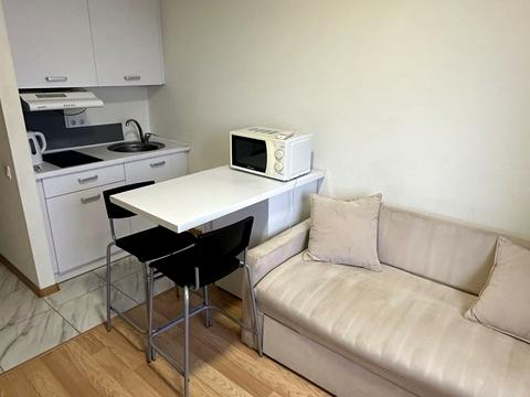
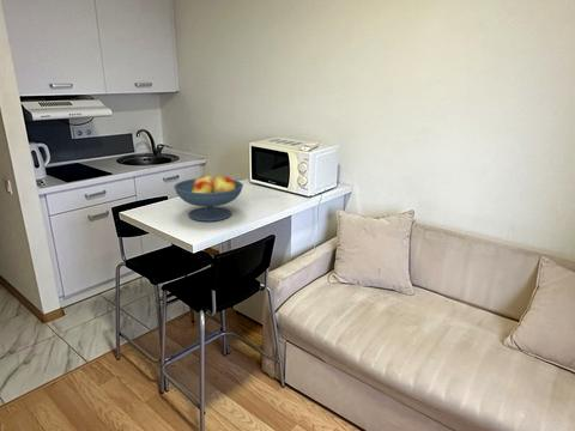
+ fruit bowl (208, 194)
